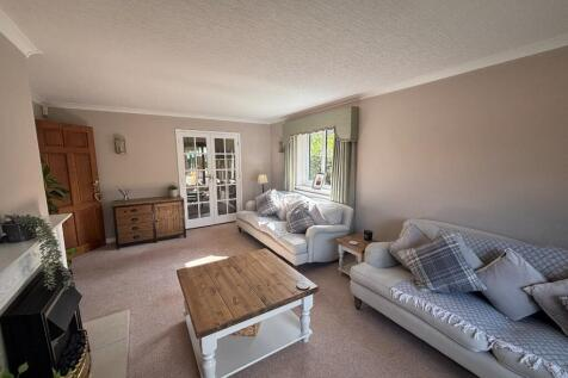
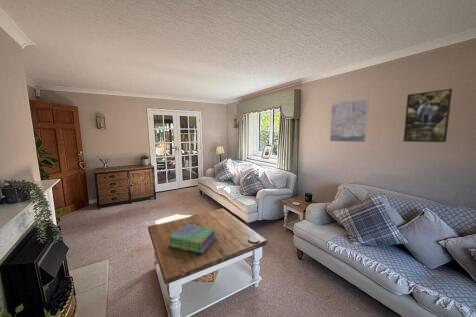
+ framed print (347, 121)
+ stack of books (193, 237)
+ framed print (425, 117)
